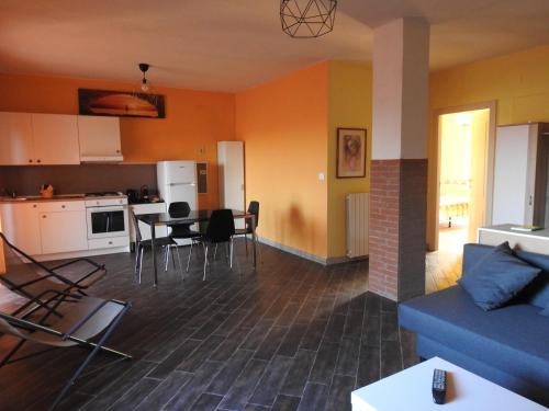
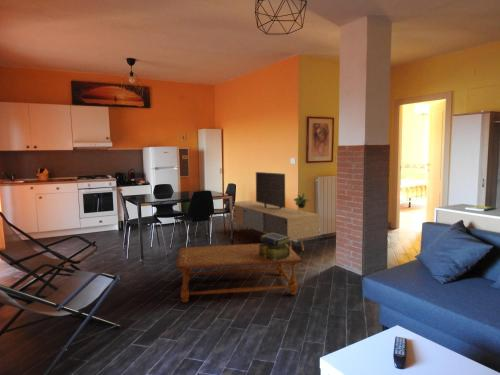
+ media console (267, 206)
+ stack of books (274, 245)
+ coffee table (237, 270)
